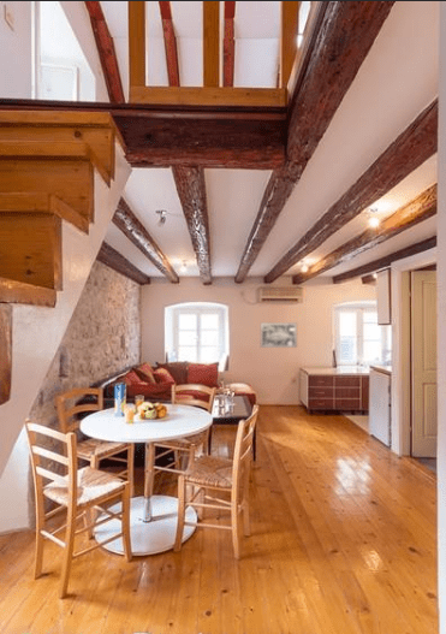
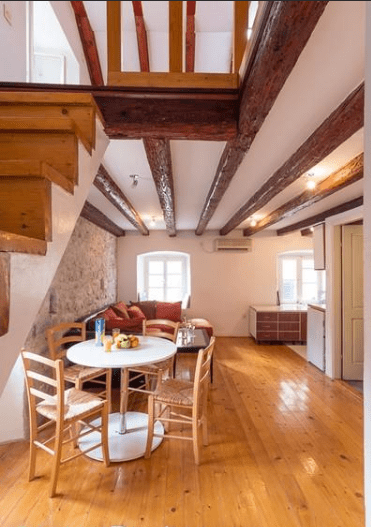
- wall art (278, 334)
